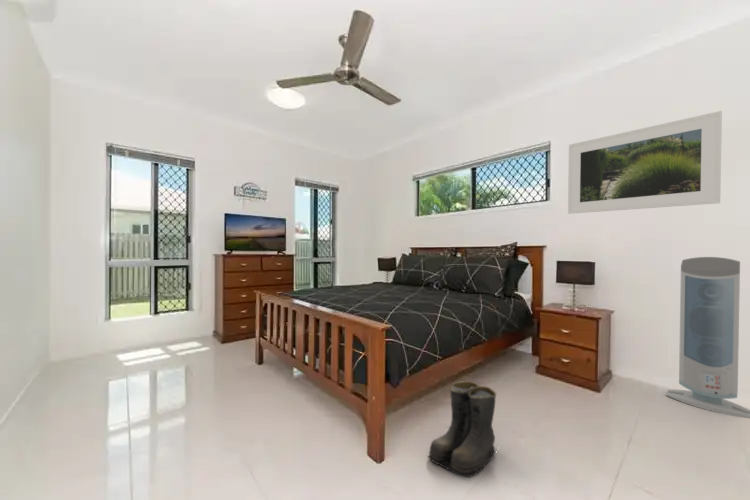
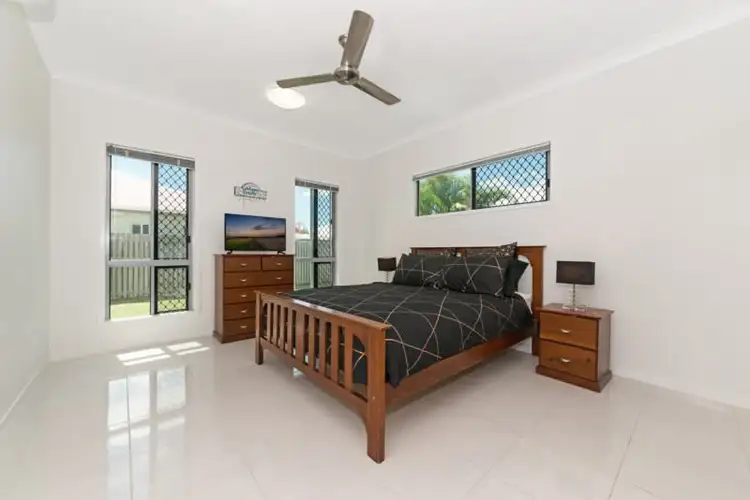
- air purifier (708, 330)
- boots (463, 423)
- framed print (633, 169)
